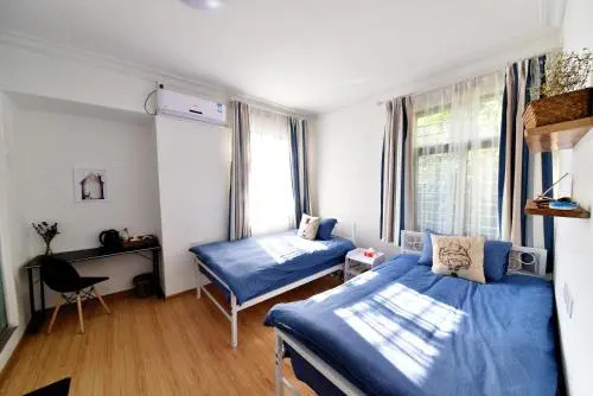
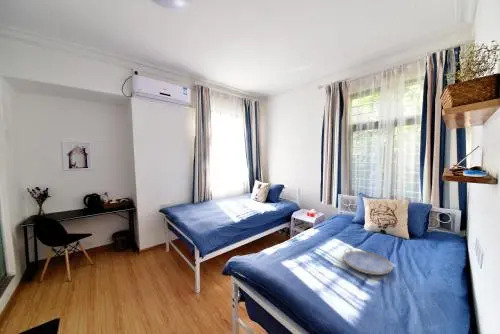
+ serving tray (366, 261)
